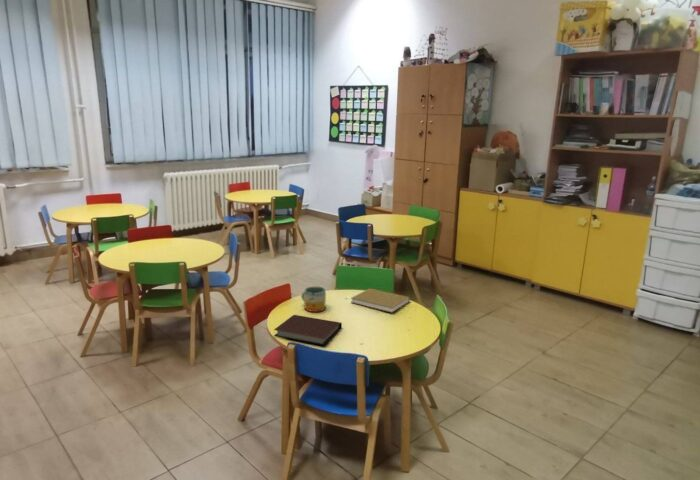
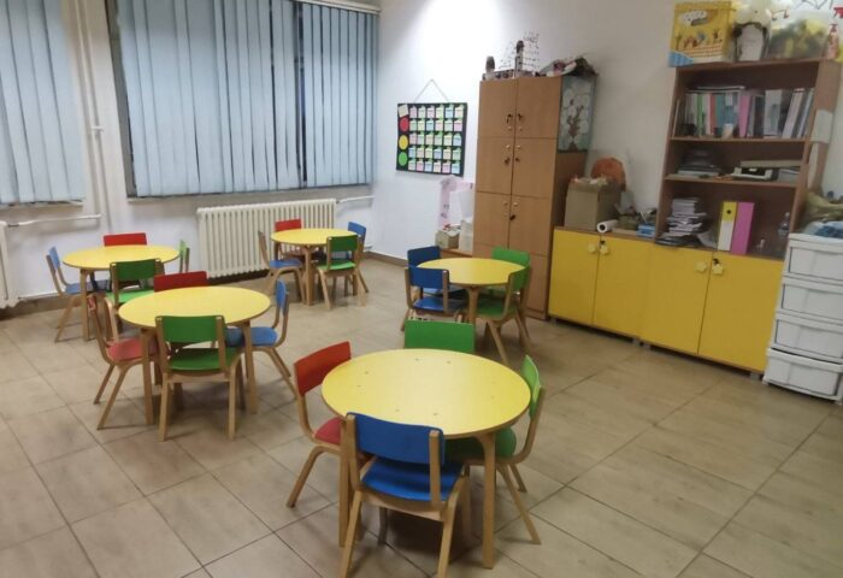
- book (380, 299)
- notebook (308, 328)
- mug (312, 298)
